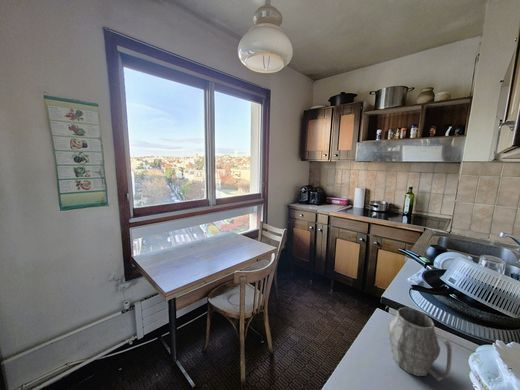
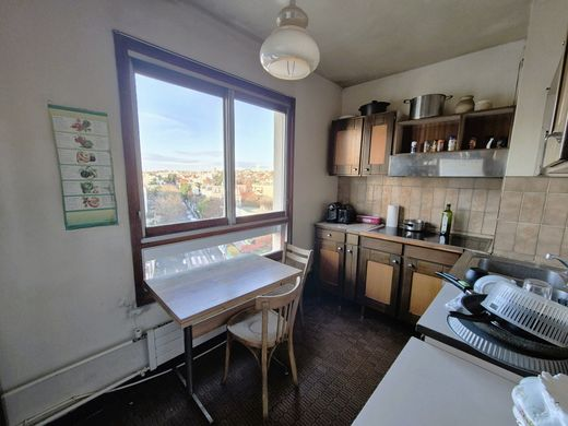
- mug (417, 343)
